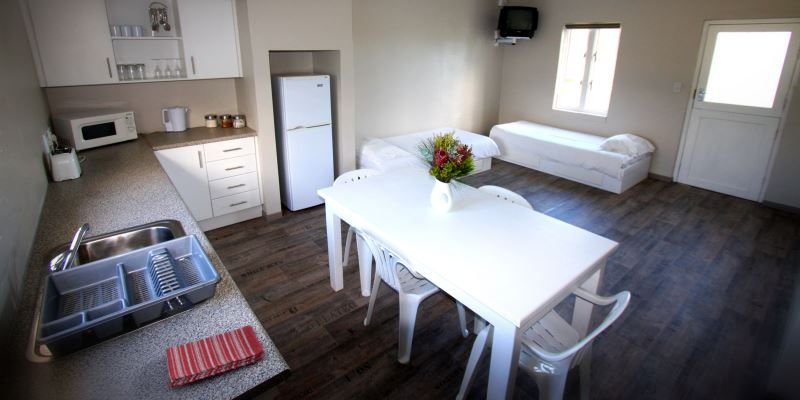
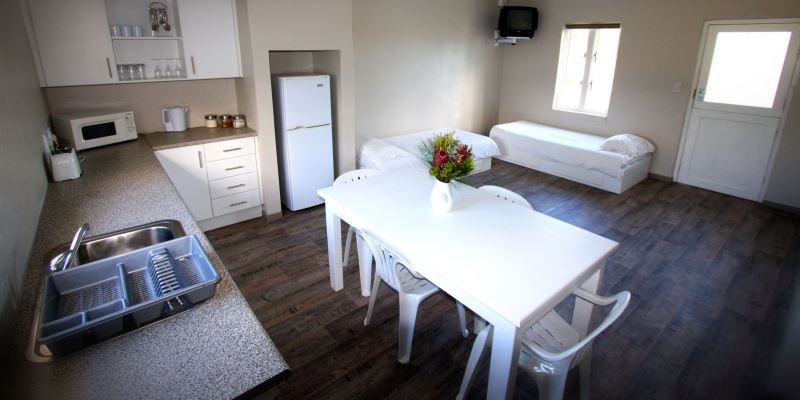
- dish towel (214, 352)
